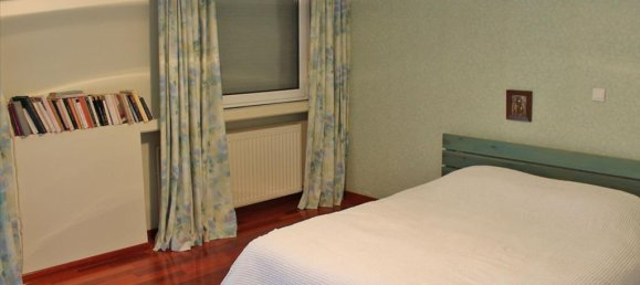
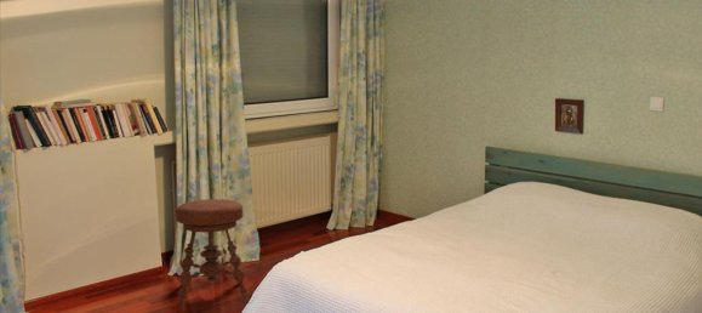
+ stool (211, 249)
